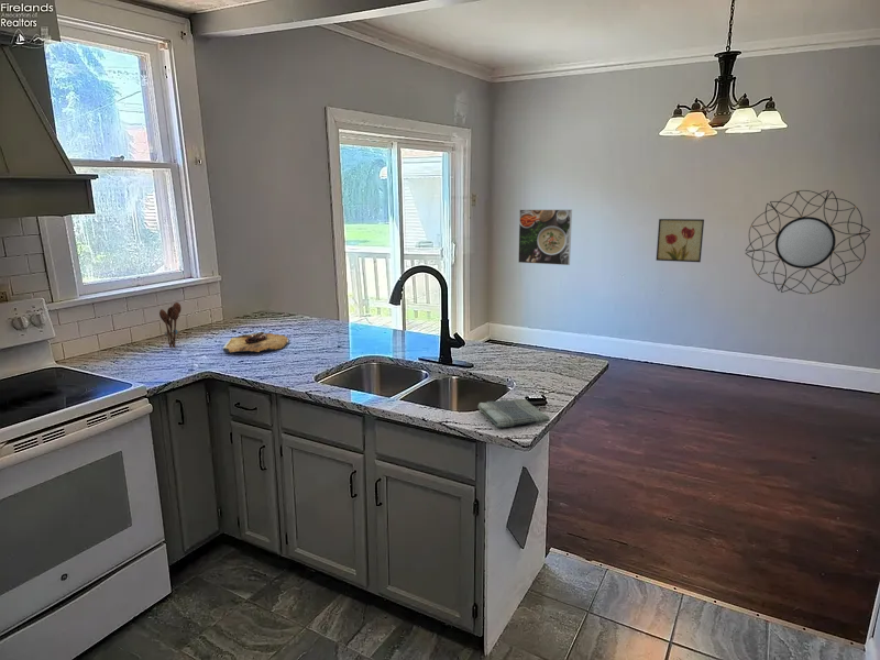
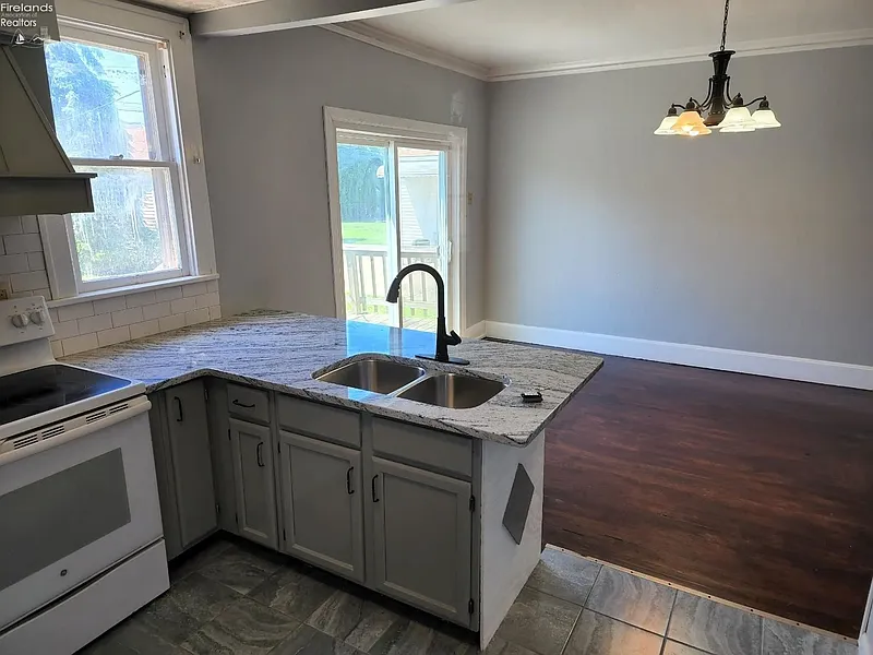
- wall art (679, 240)
- dish towel (512, 410)
- utensil holder (172, 326)
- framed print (543, 237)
- home mirror (804, 242)
- cutting board (256, 339)
